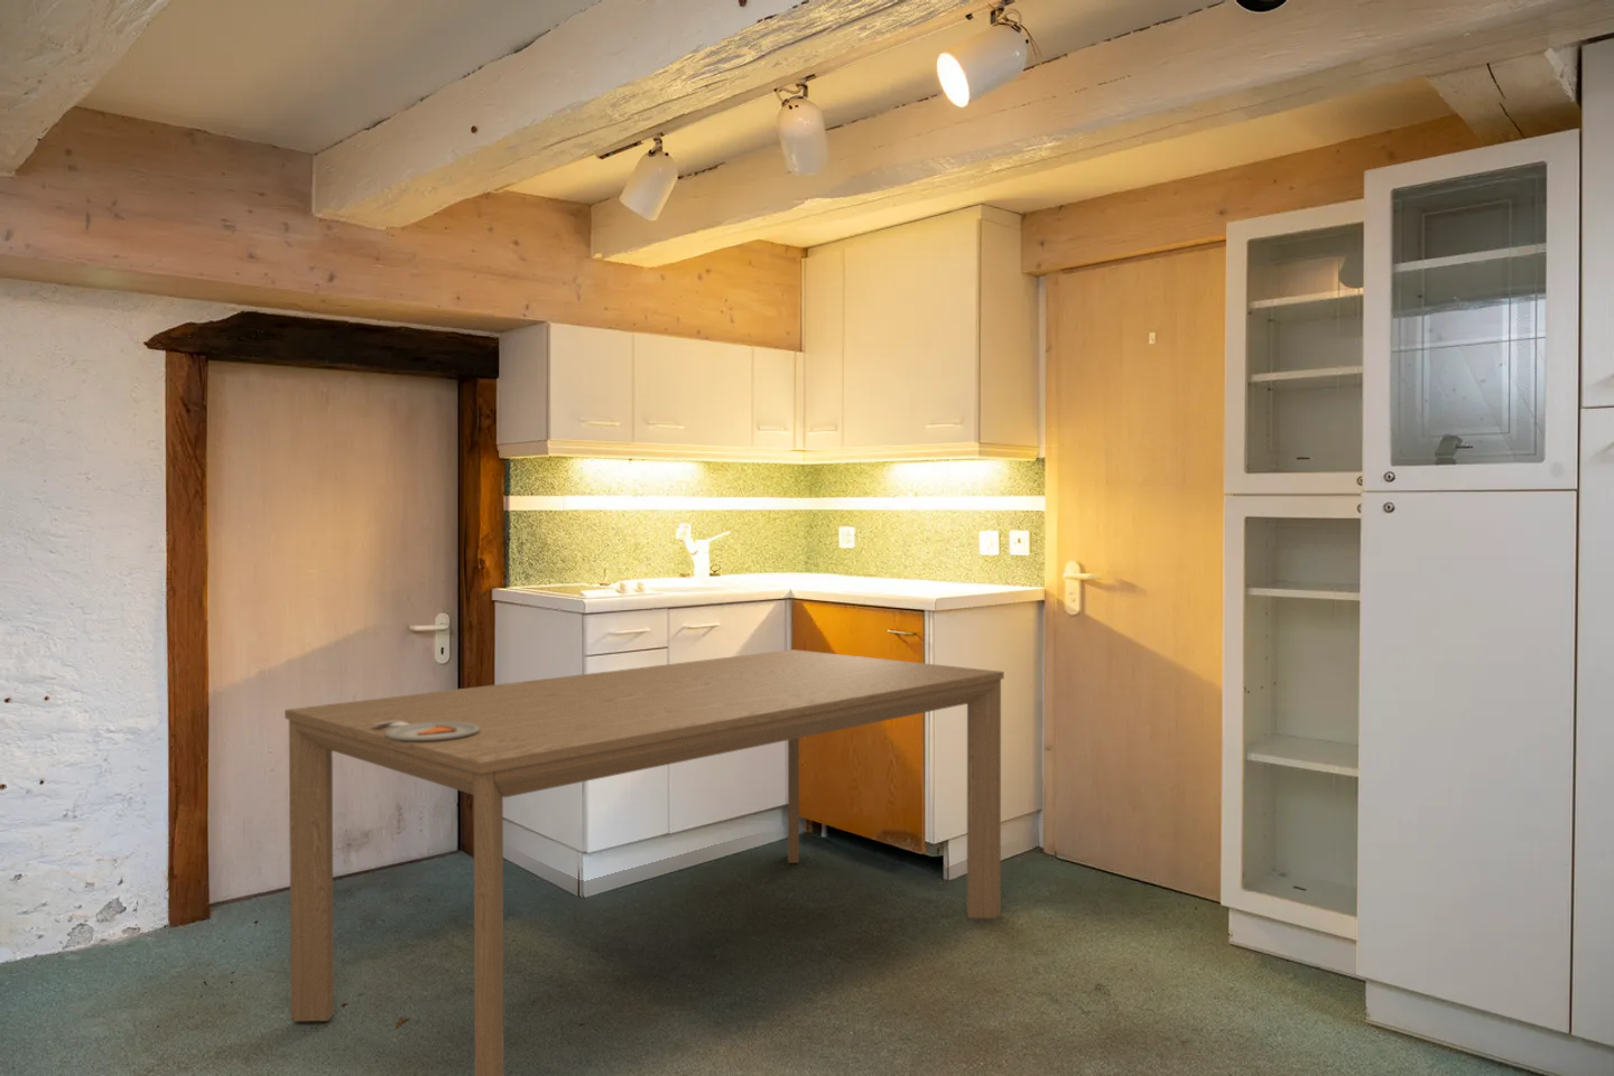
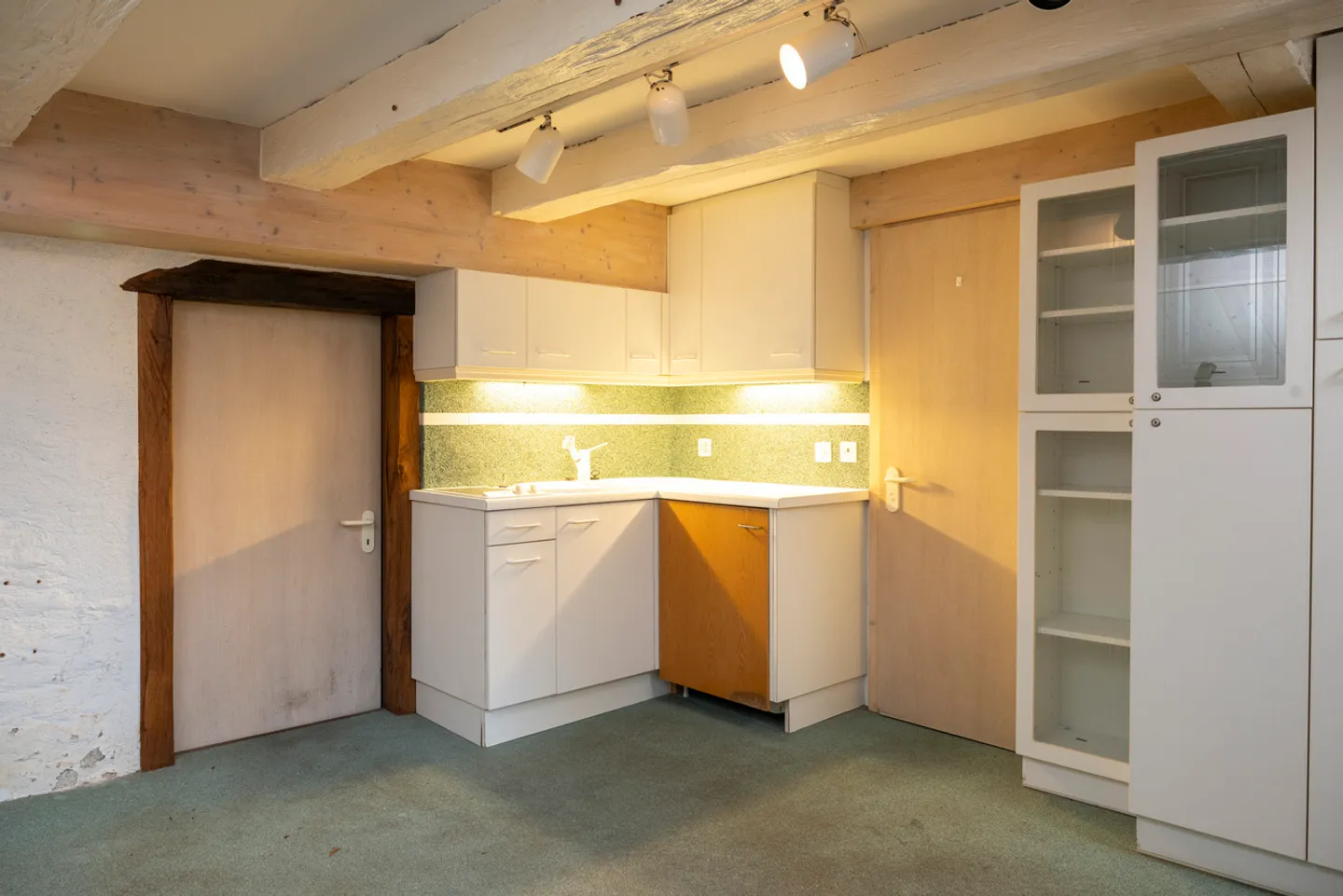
- dinner plate (423, 727)
- dining table (674, 763)
